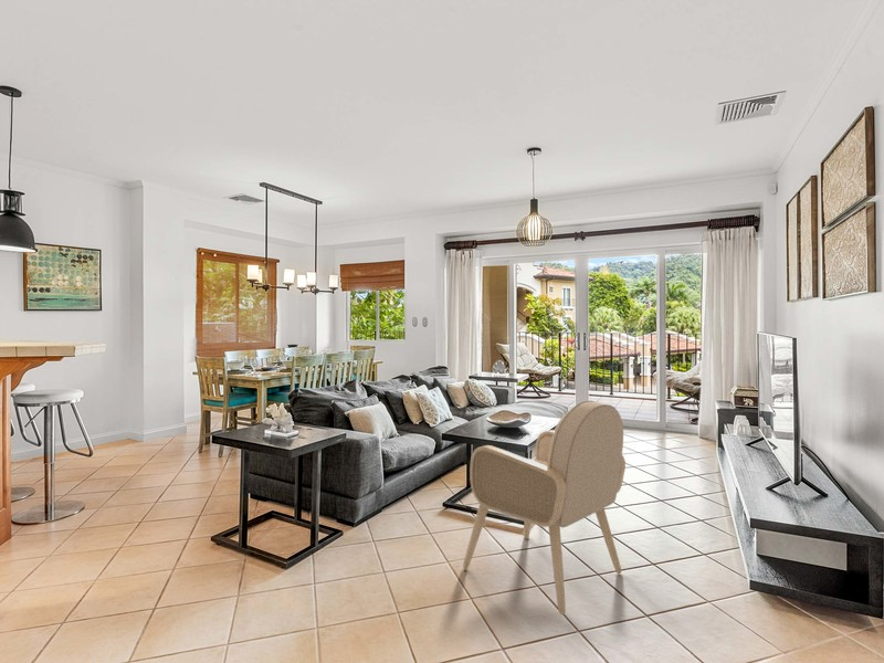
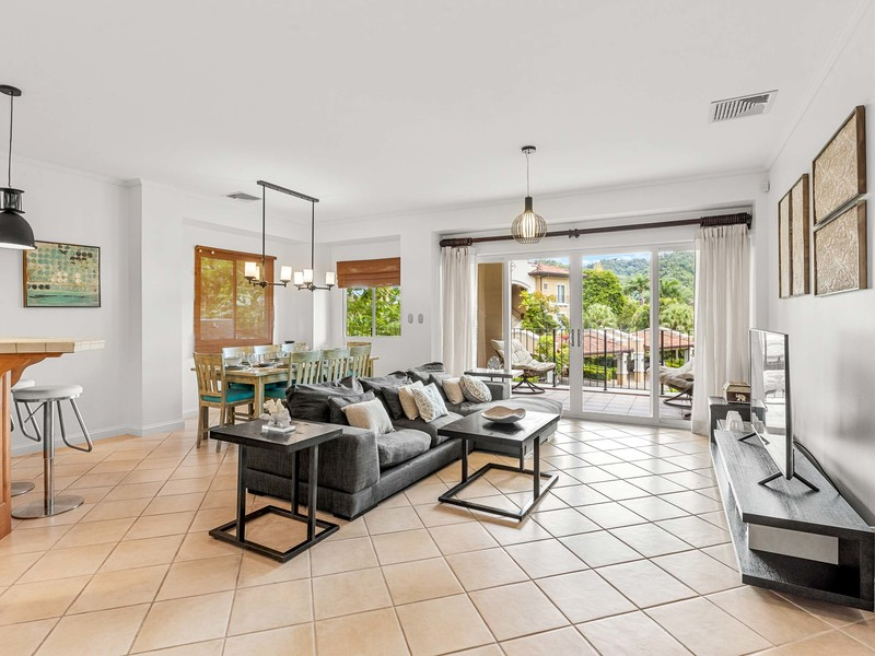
- armchair (545, 484)
